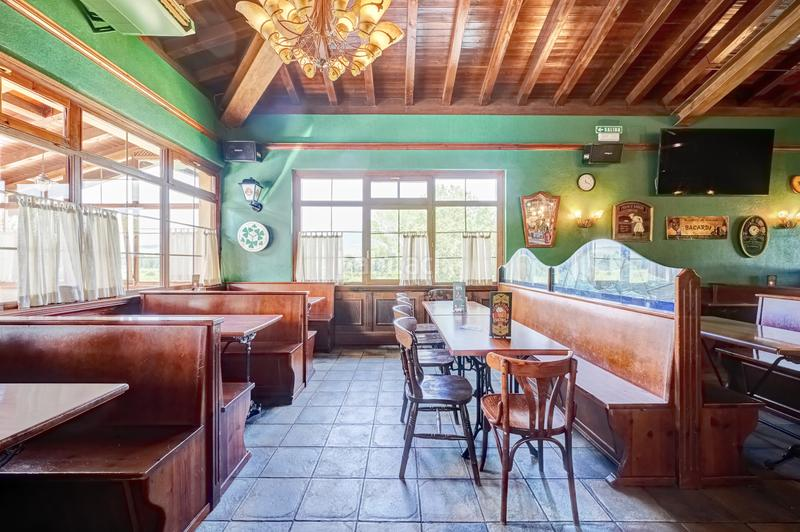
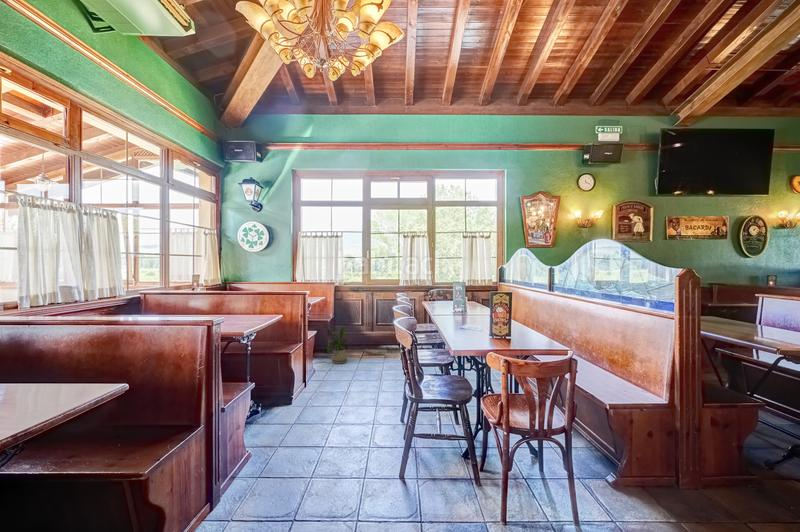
+ house plant (336, 345)
